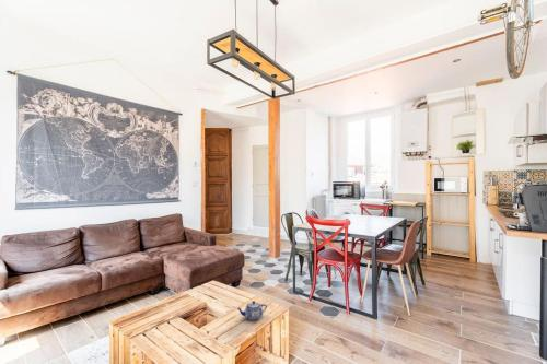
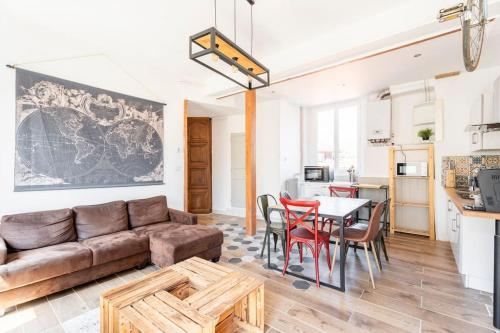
- teapot (252, 309)
